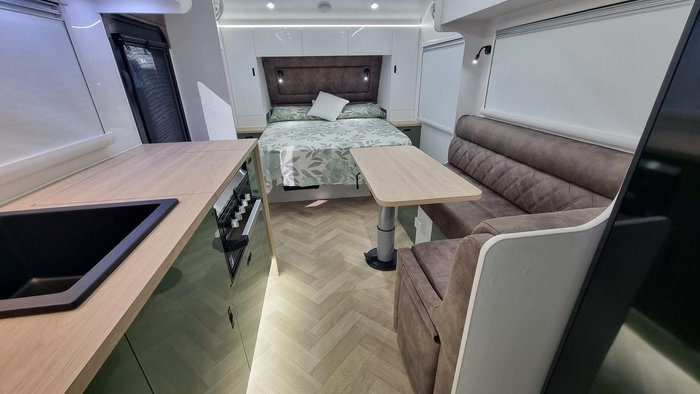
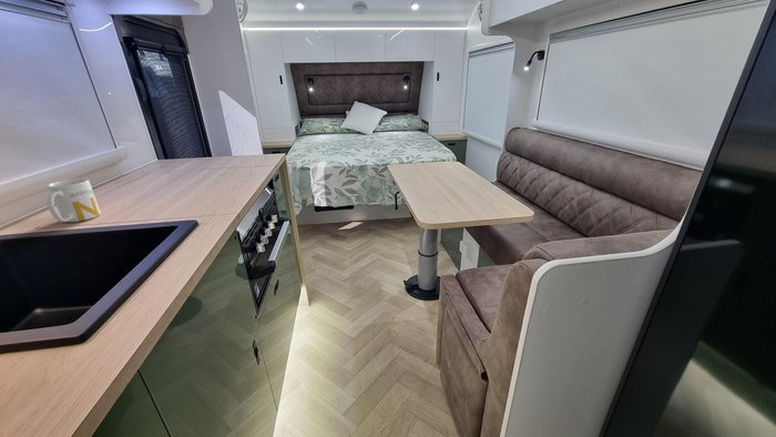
+ mug (73, 201)
